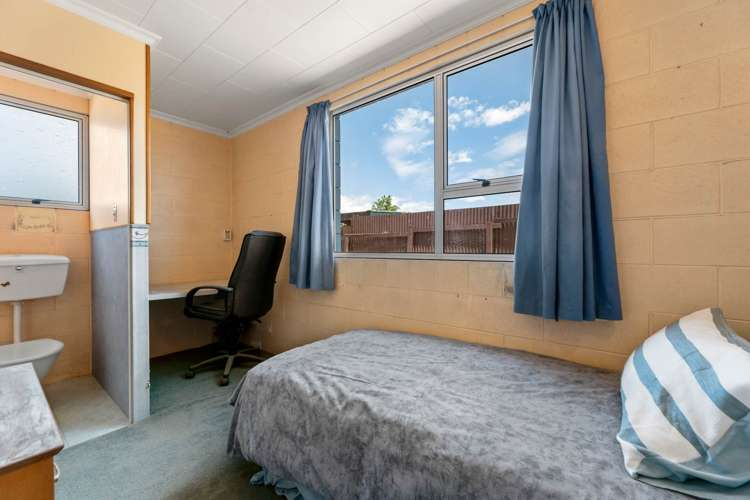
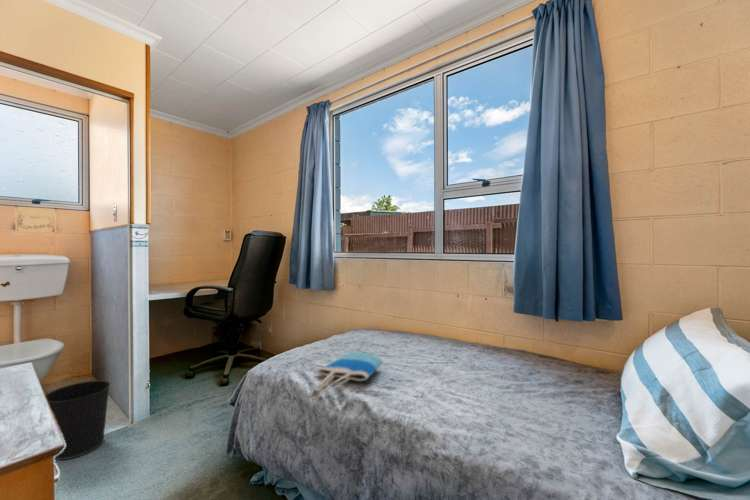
+ wastebasket (78, 418)
+ tote bag (344, 370)
